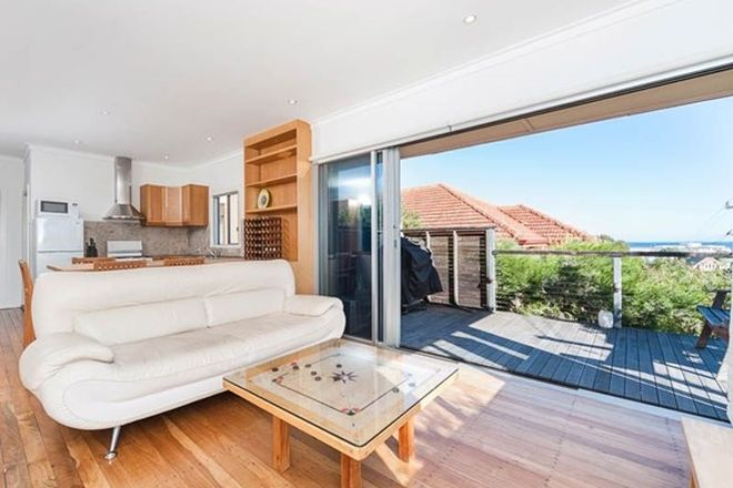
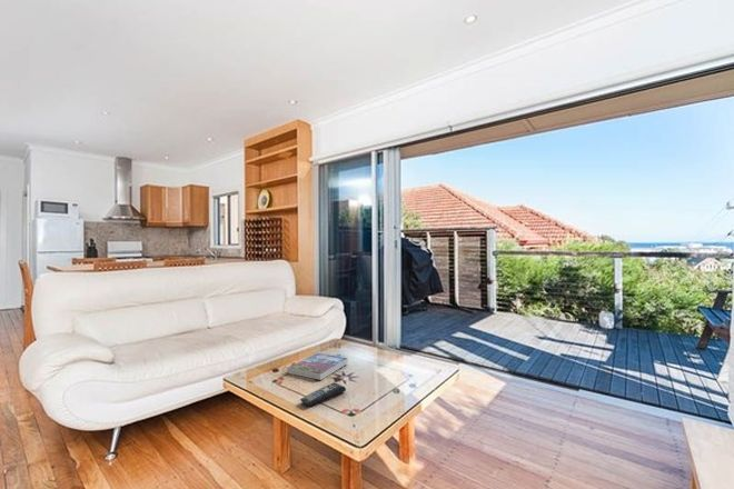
+ remote control (324, 393)
+ book (318, 365)
